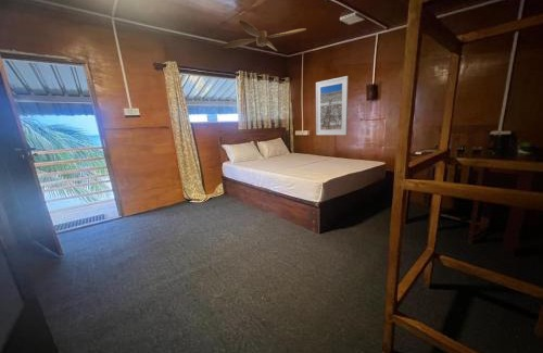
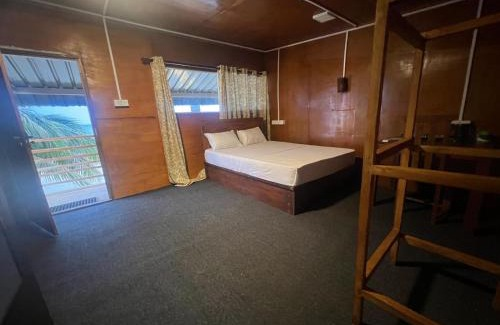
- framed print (330, 108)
- ceiling fan (261, 38)
